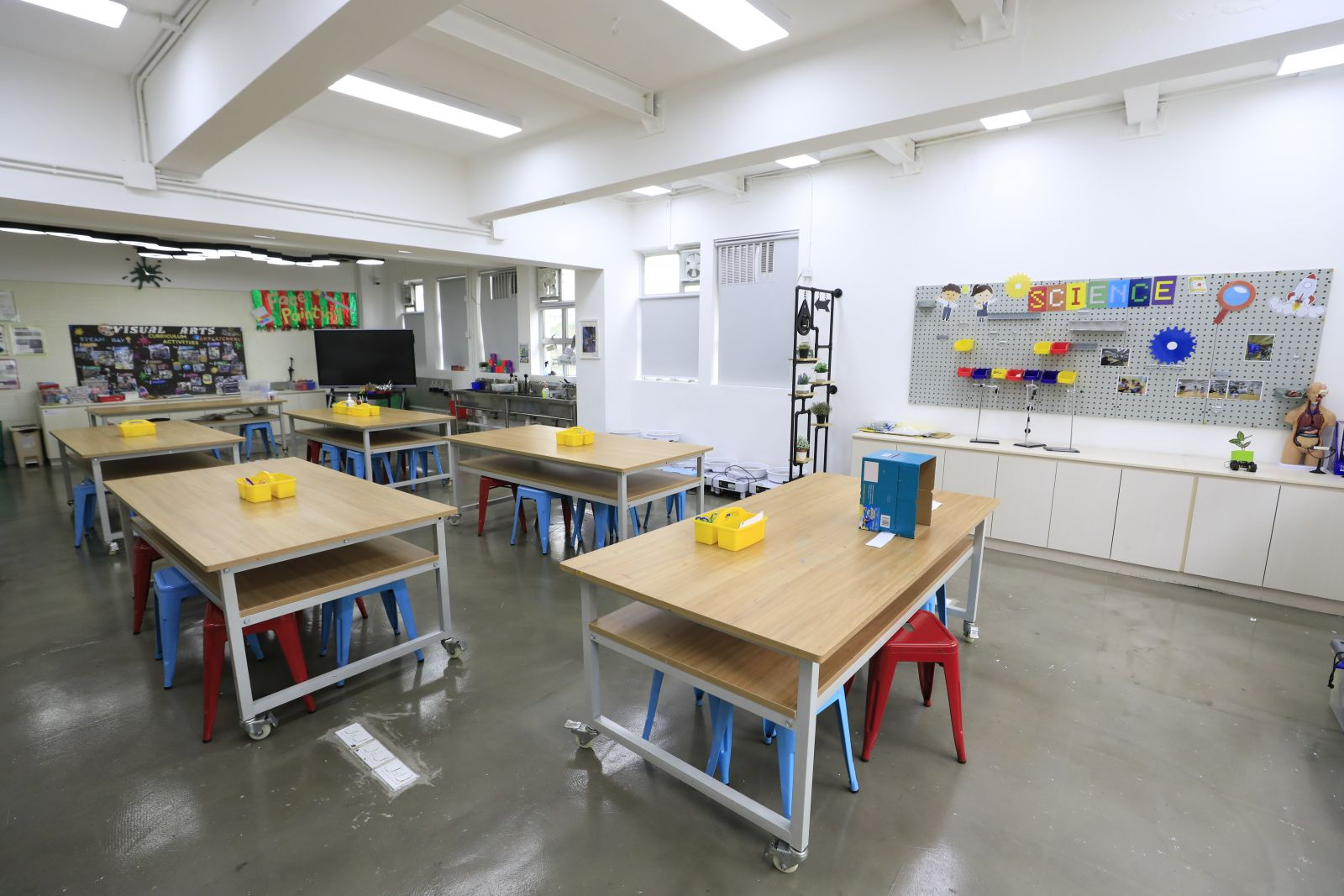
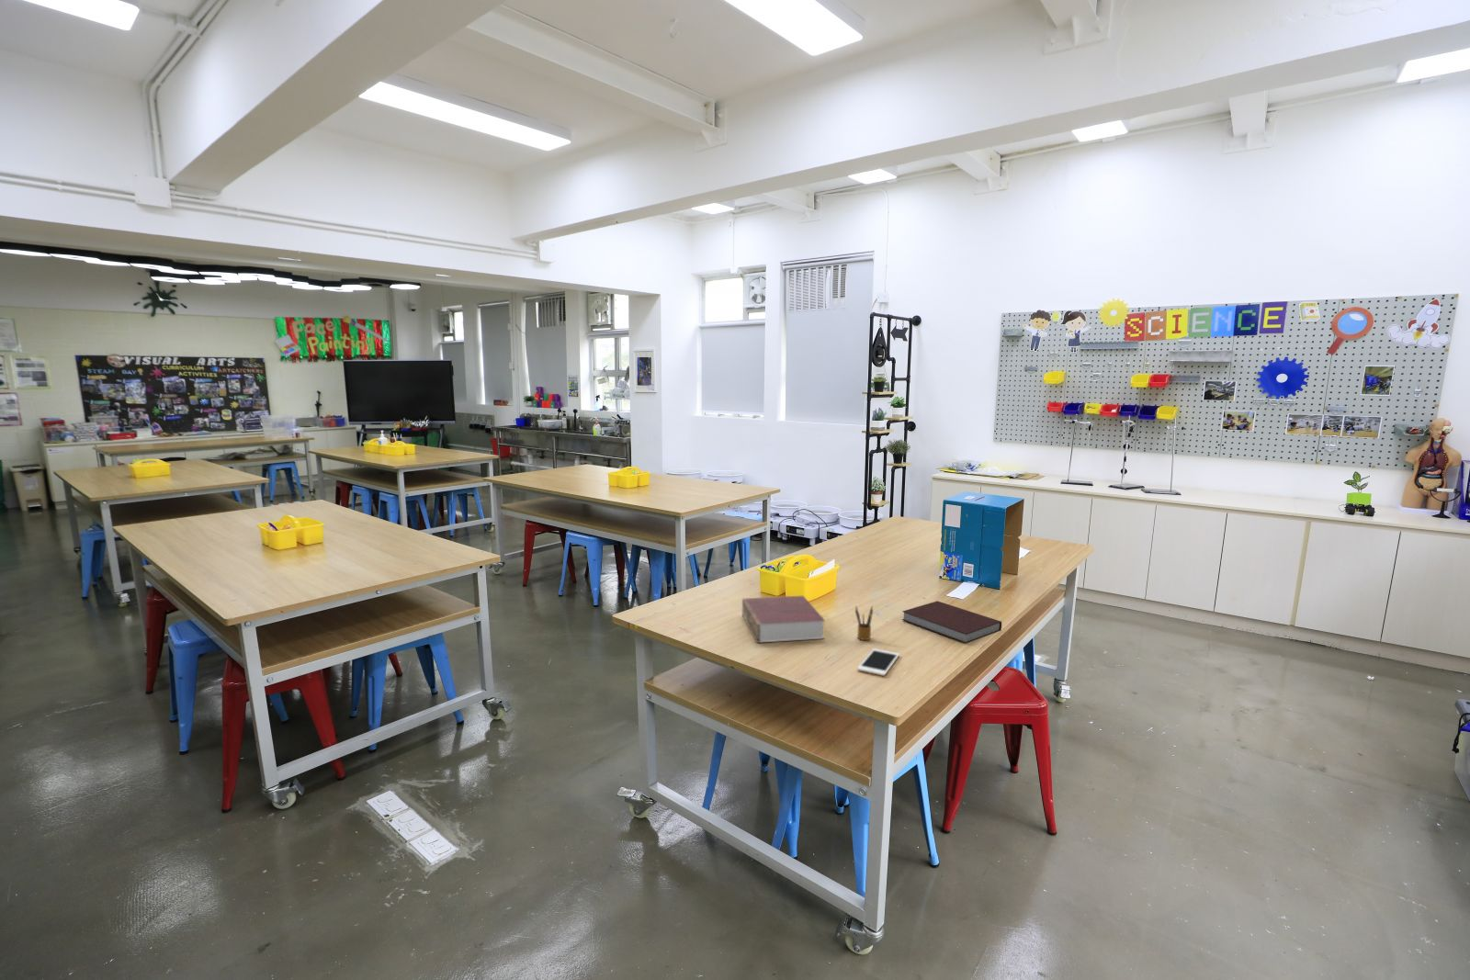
+ book (781, 617)
+ cell phone (878, 662)
+ notebook (950, 620)
+ pencil box (864, 622)
